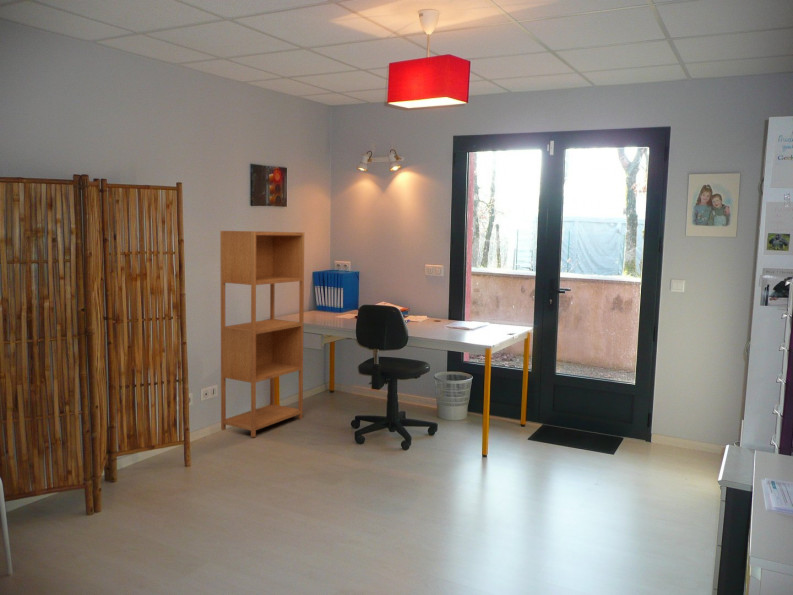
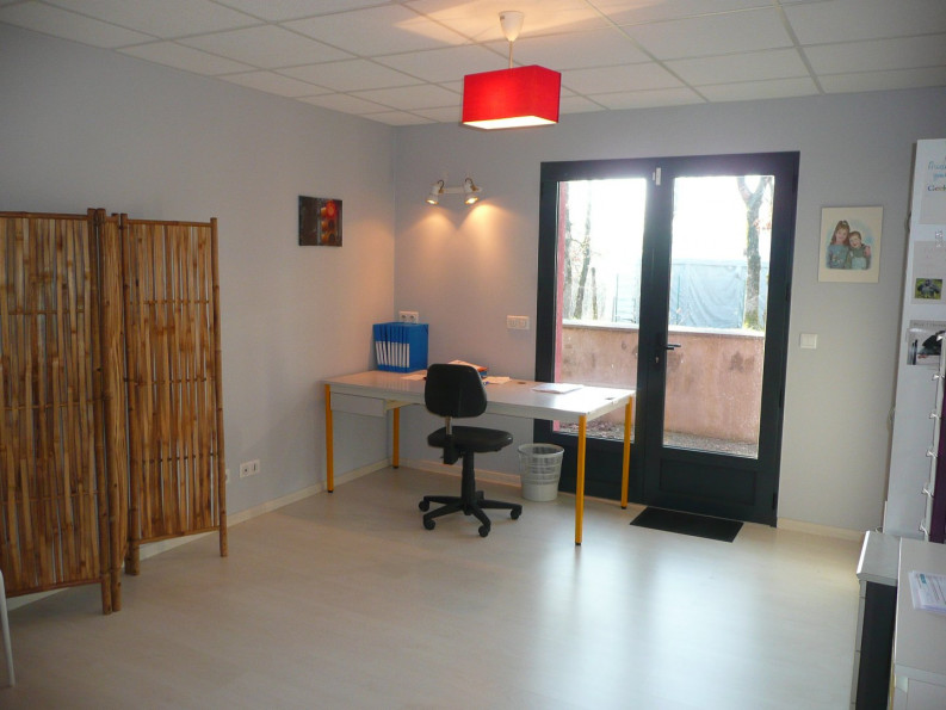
- bookcase (263, 329)
